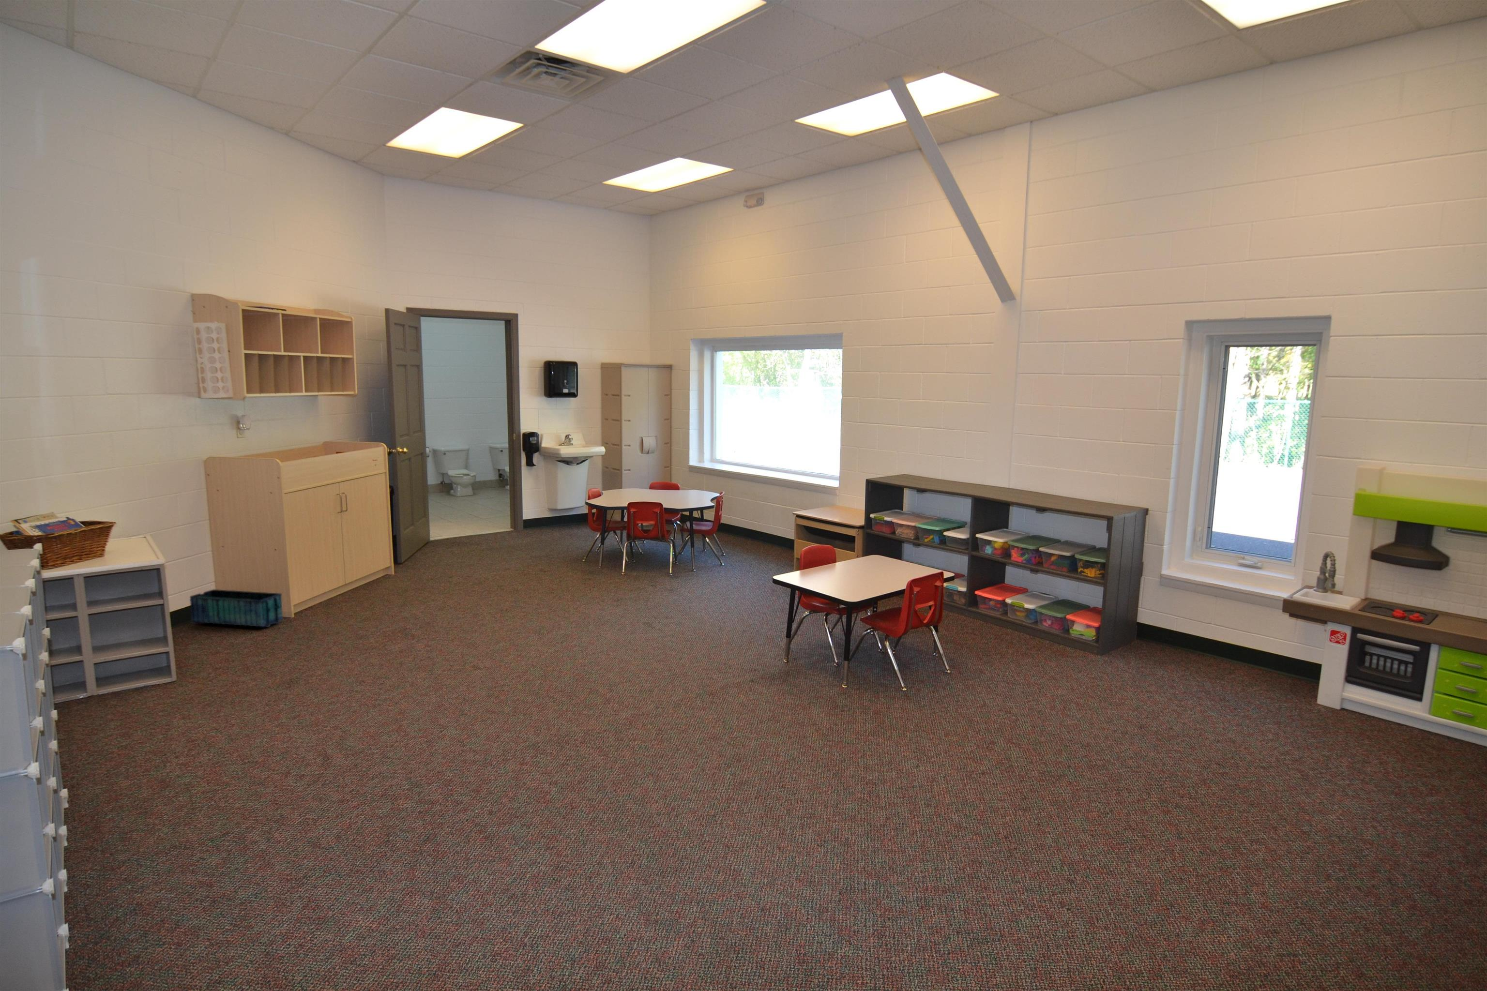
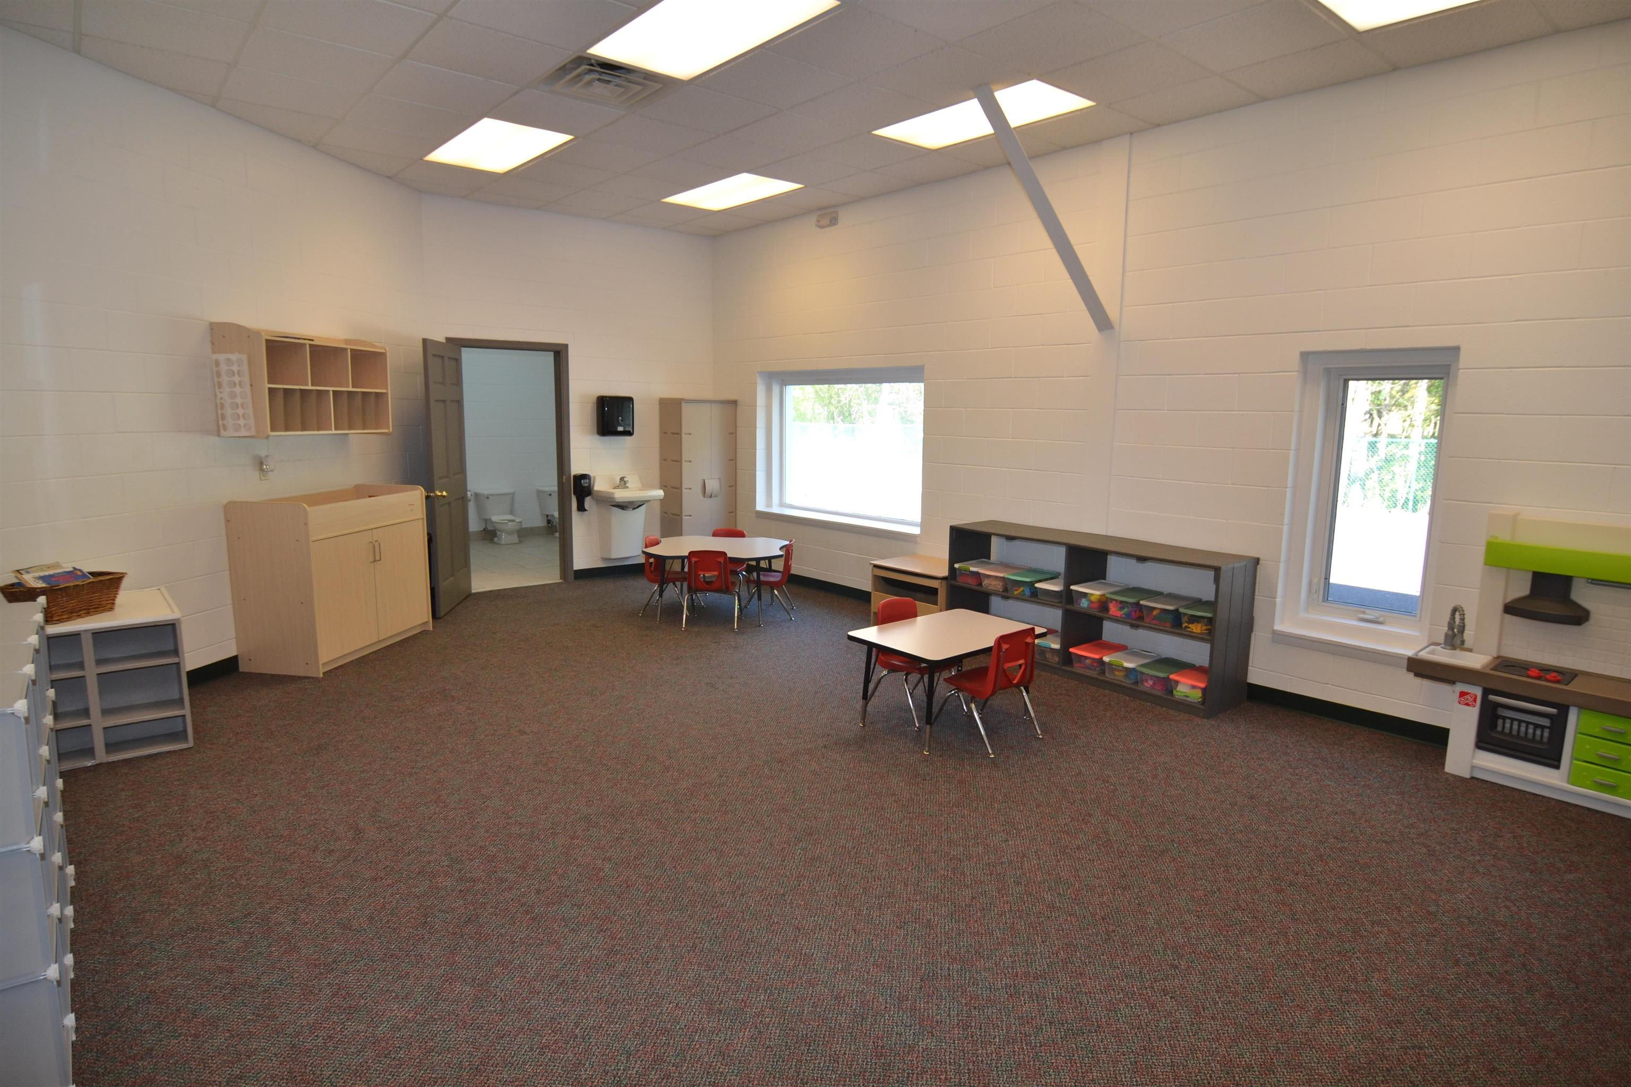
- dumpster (238, 608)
